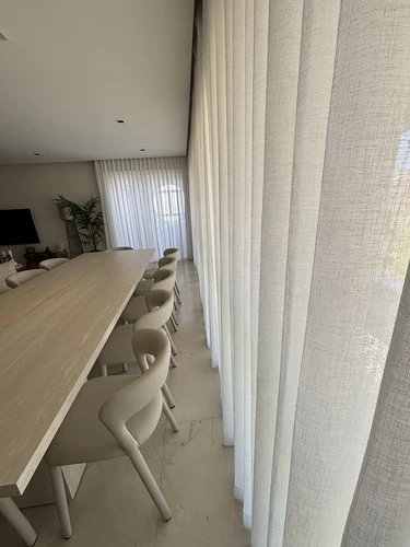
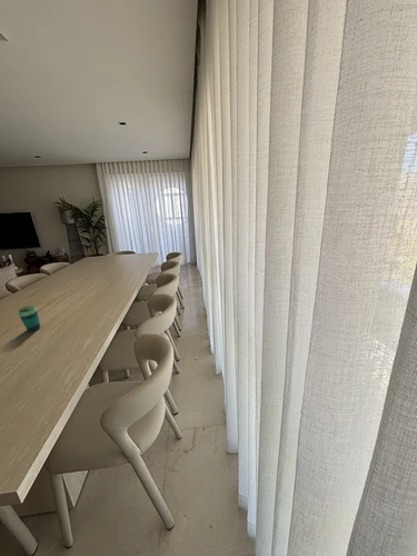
+ cup (29, 318)
